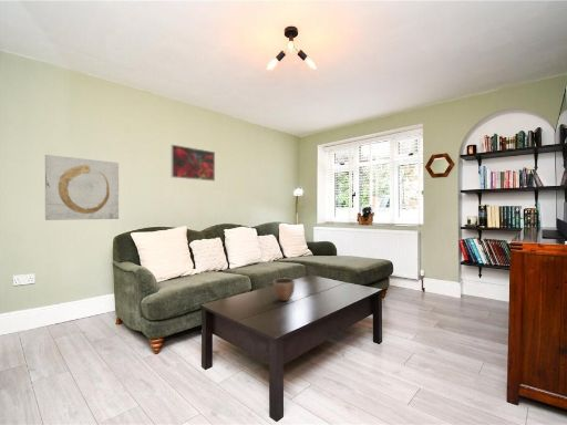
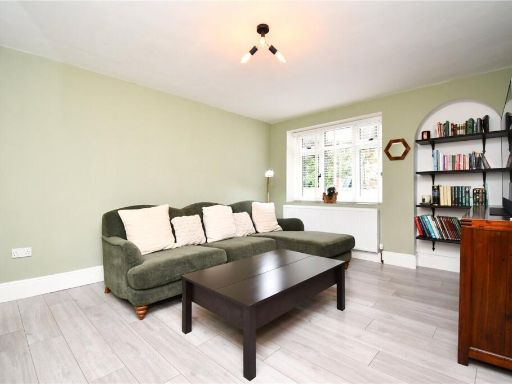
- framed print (194, 164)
- decorative bowl (284, 290)
- wall art (84, 189)
